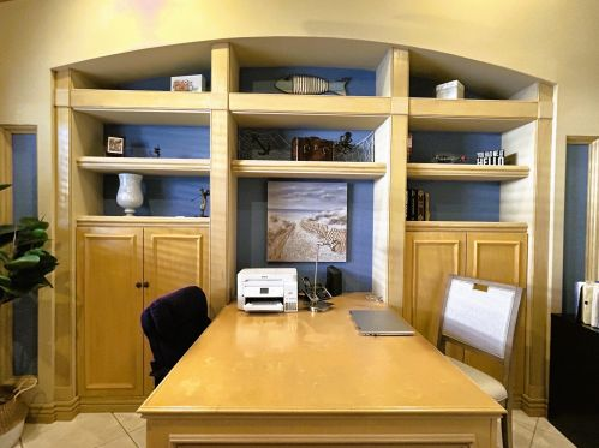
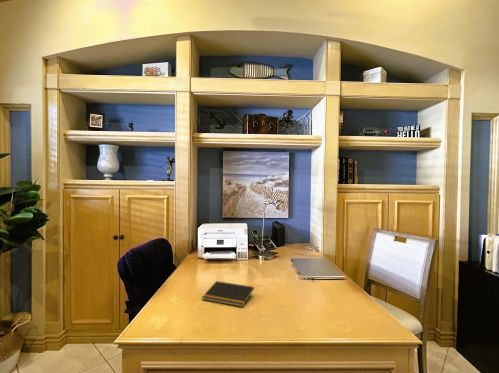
+ notepad (228, 292)
